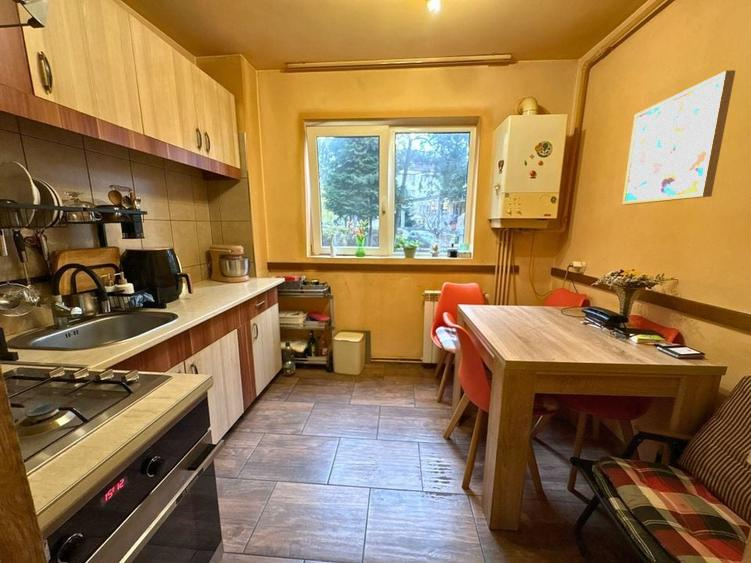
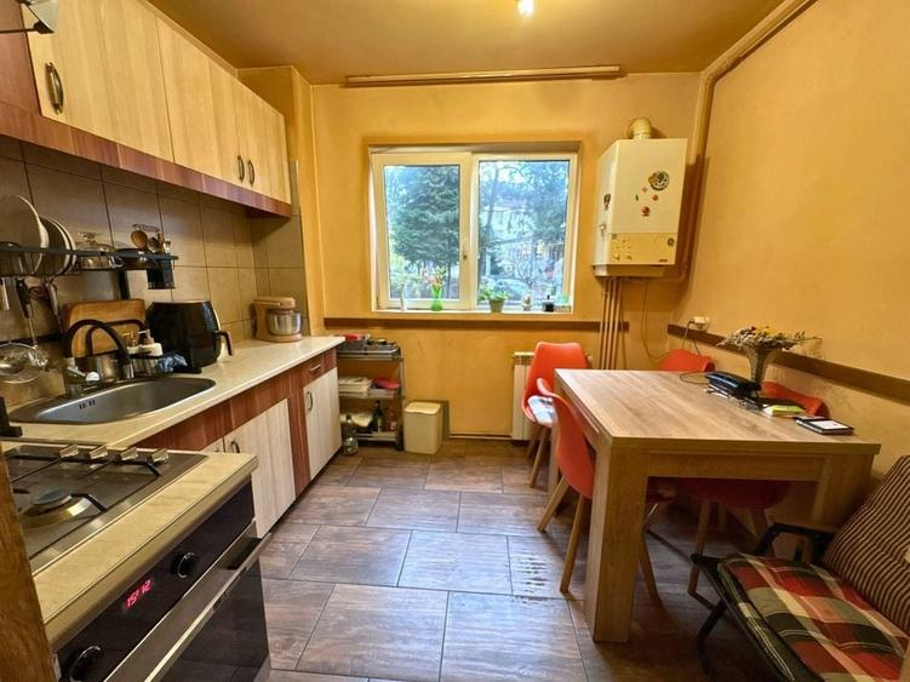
- wall art (668, 150)
